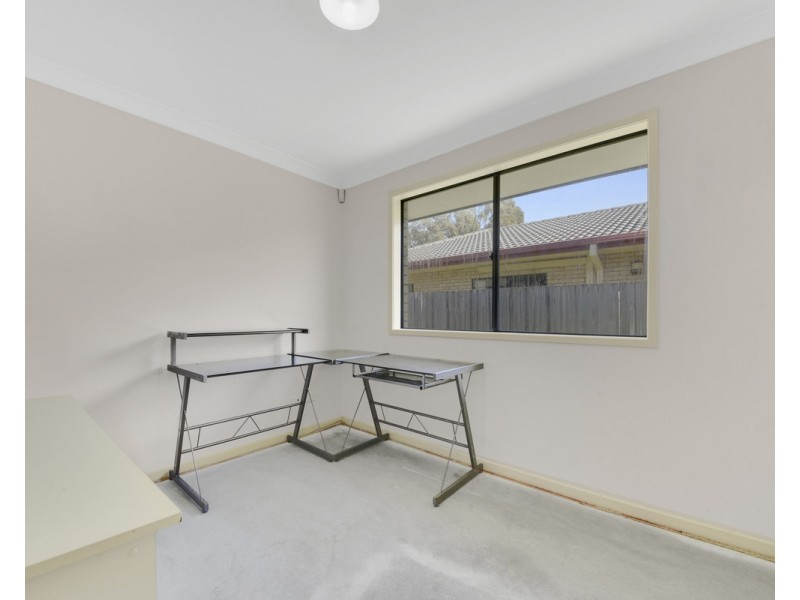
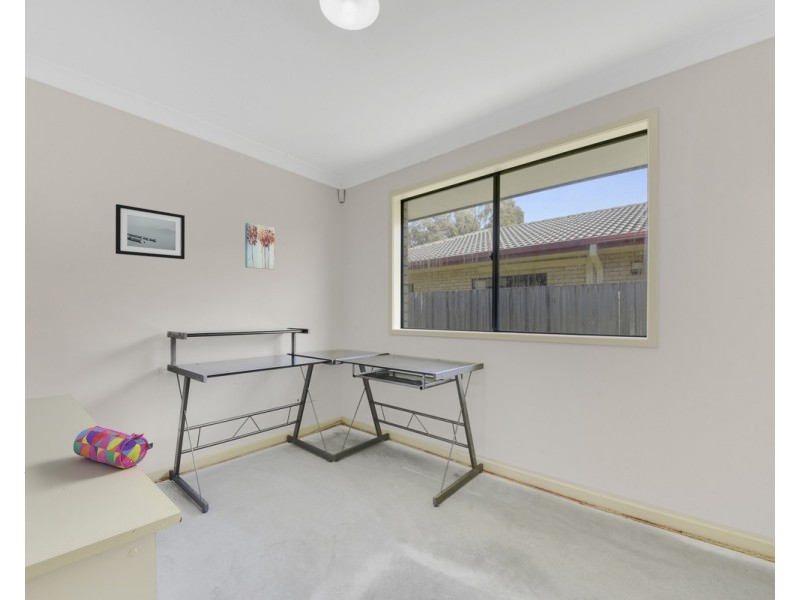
+ wall art (152, 233)
+ pencil case (112, 445)
+ wall art (260, 246)
